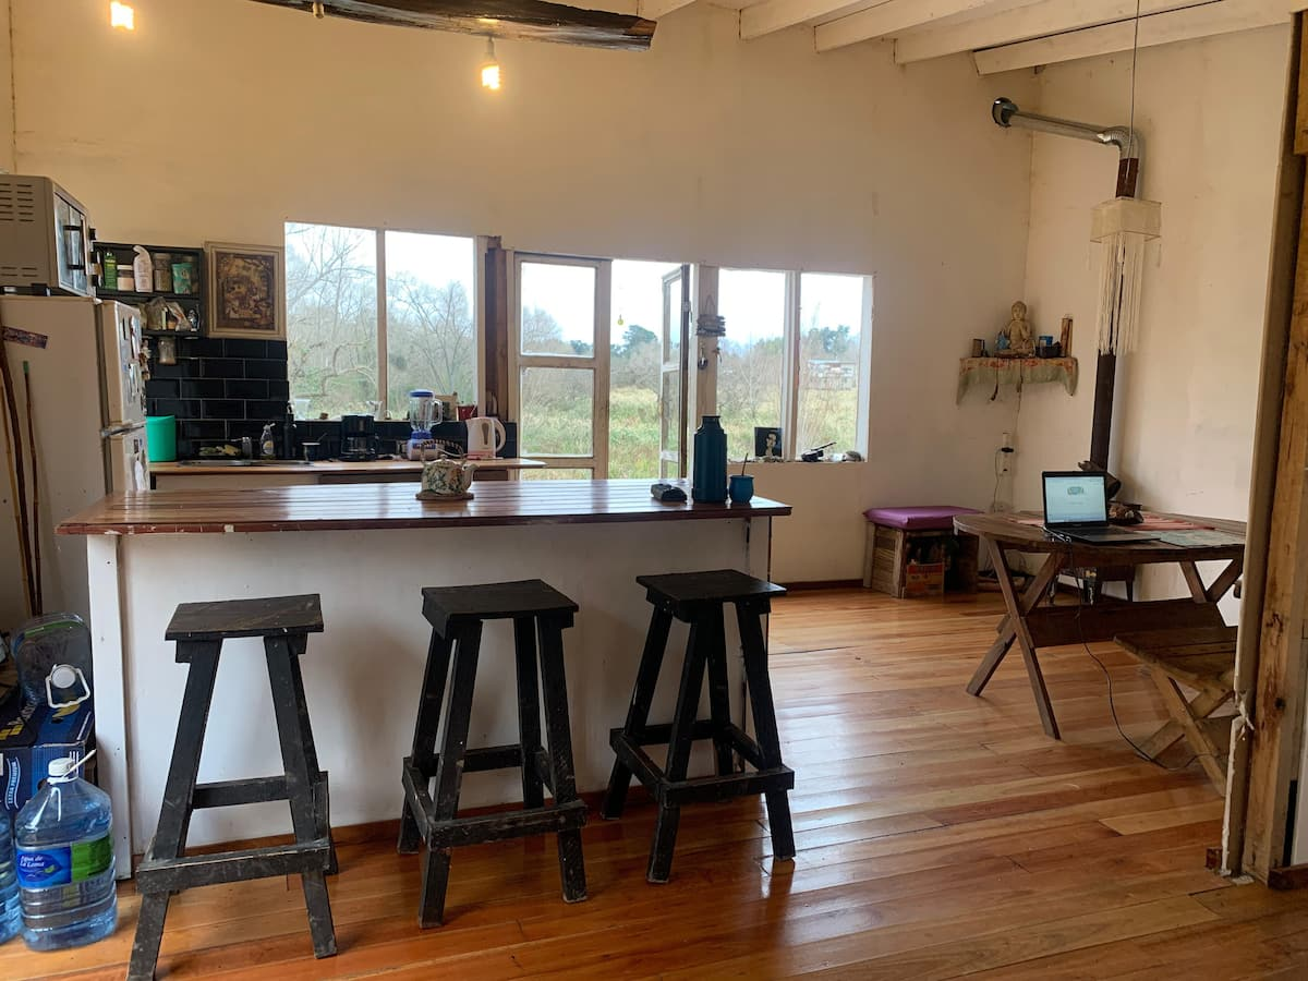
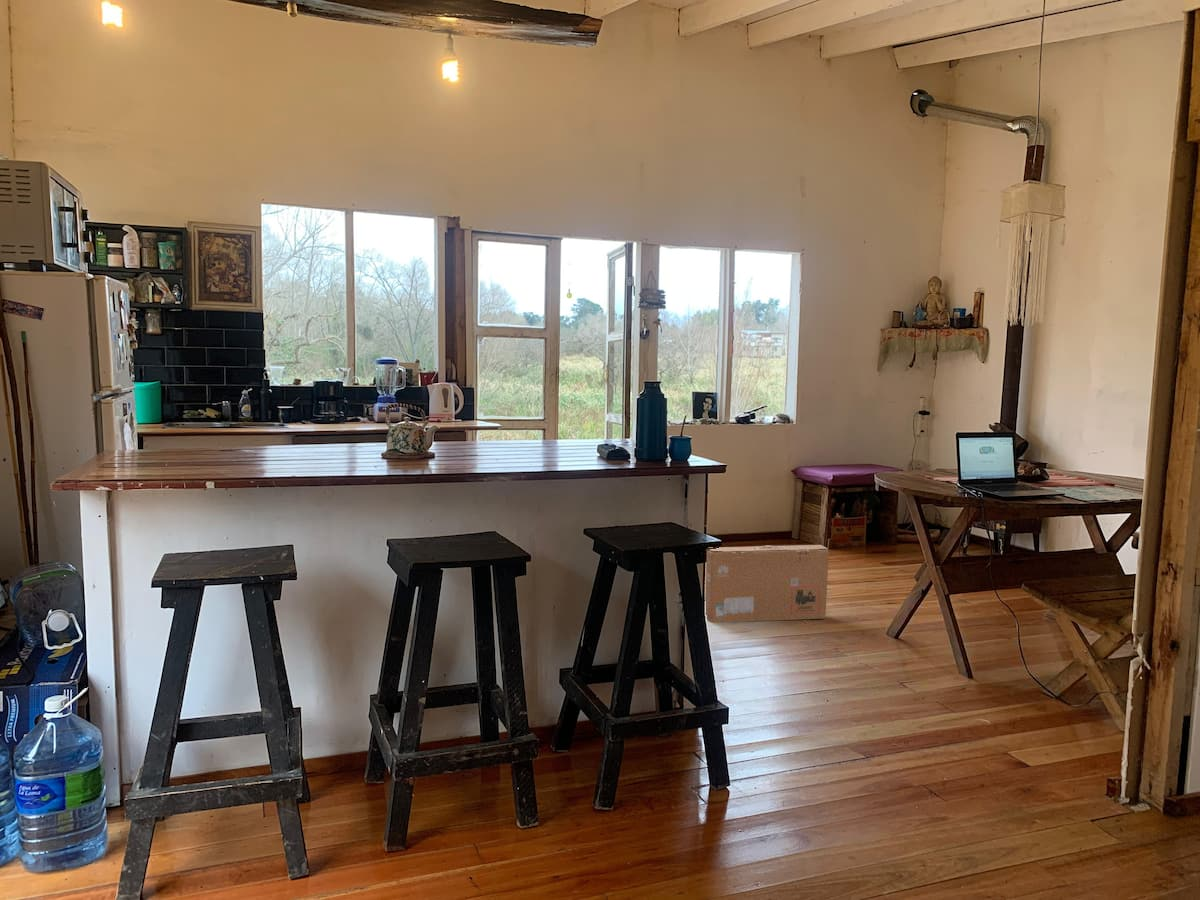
+ cardboard box (766, 582)
